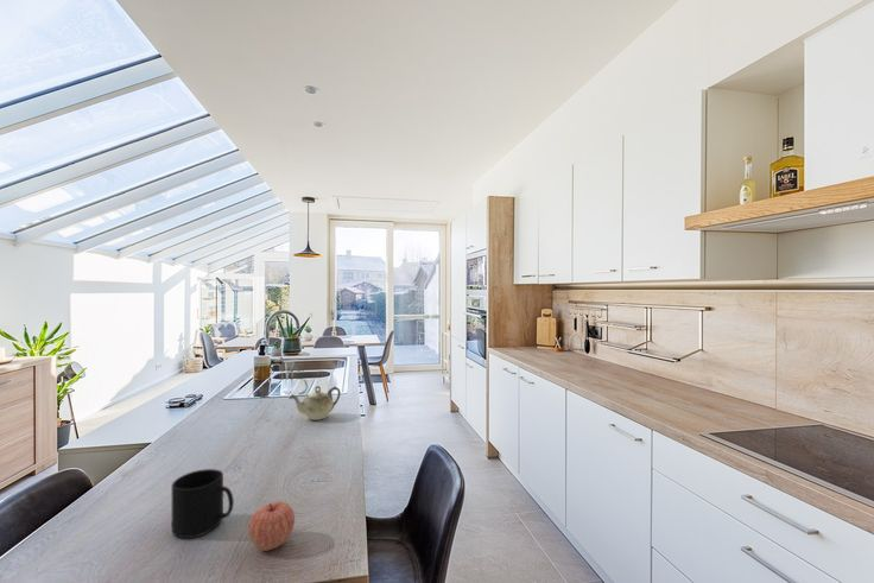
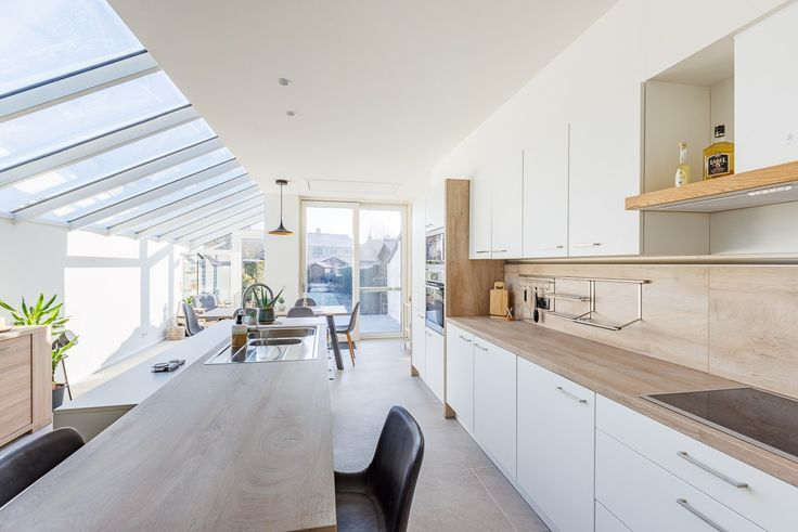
- apple (272, 522)
- teapot (315, 401)
- mug (203, 503)
